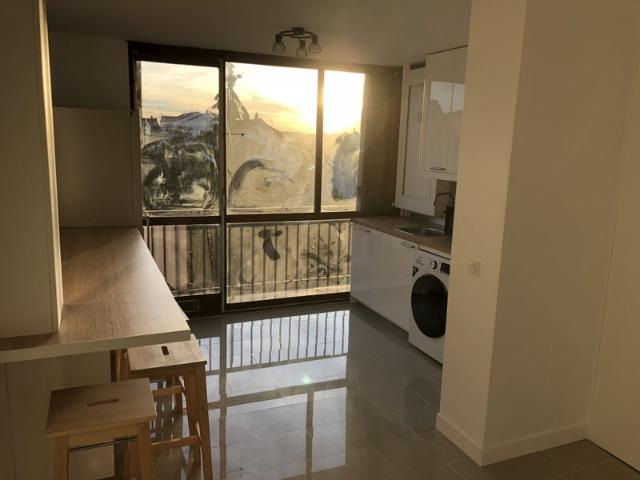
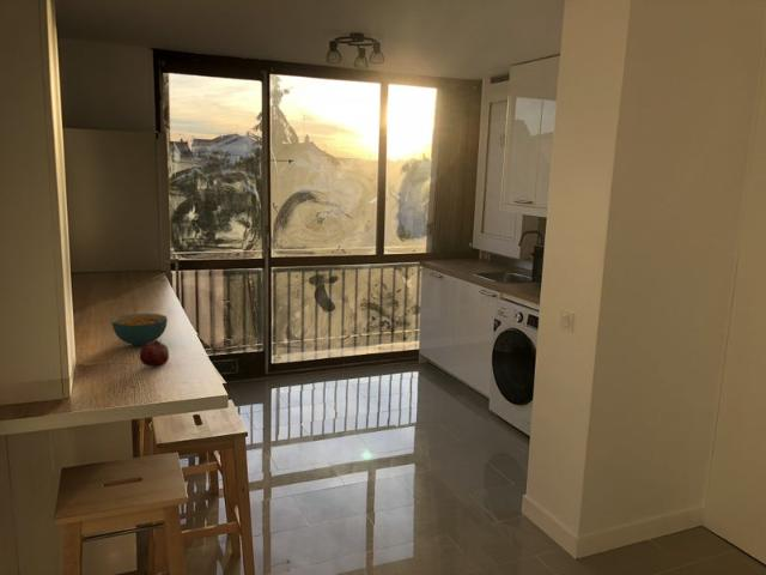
+ fruit (154, 351)
+ cereal bowl (140, 331)
